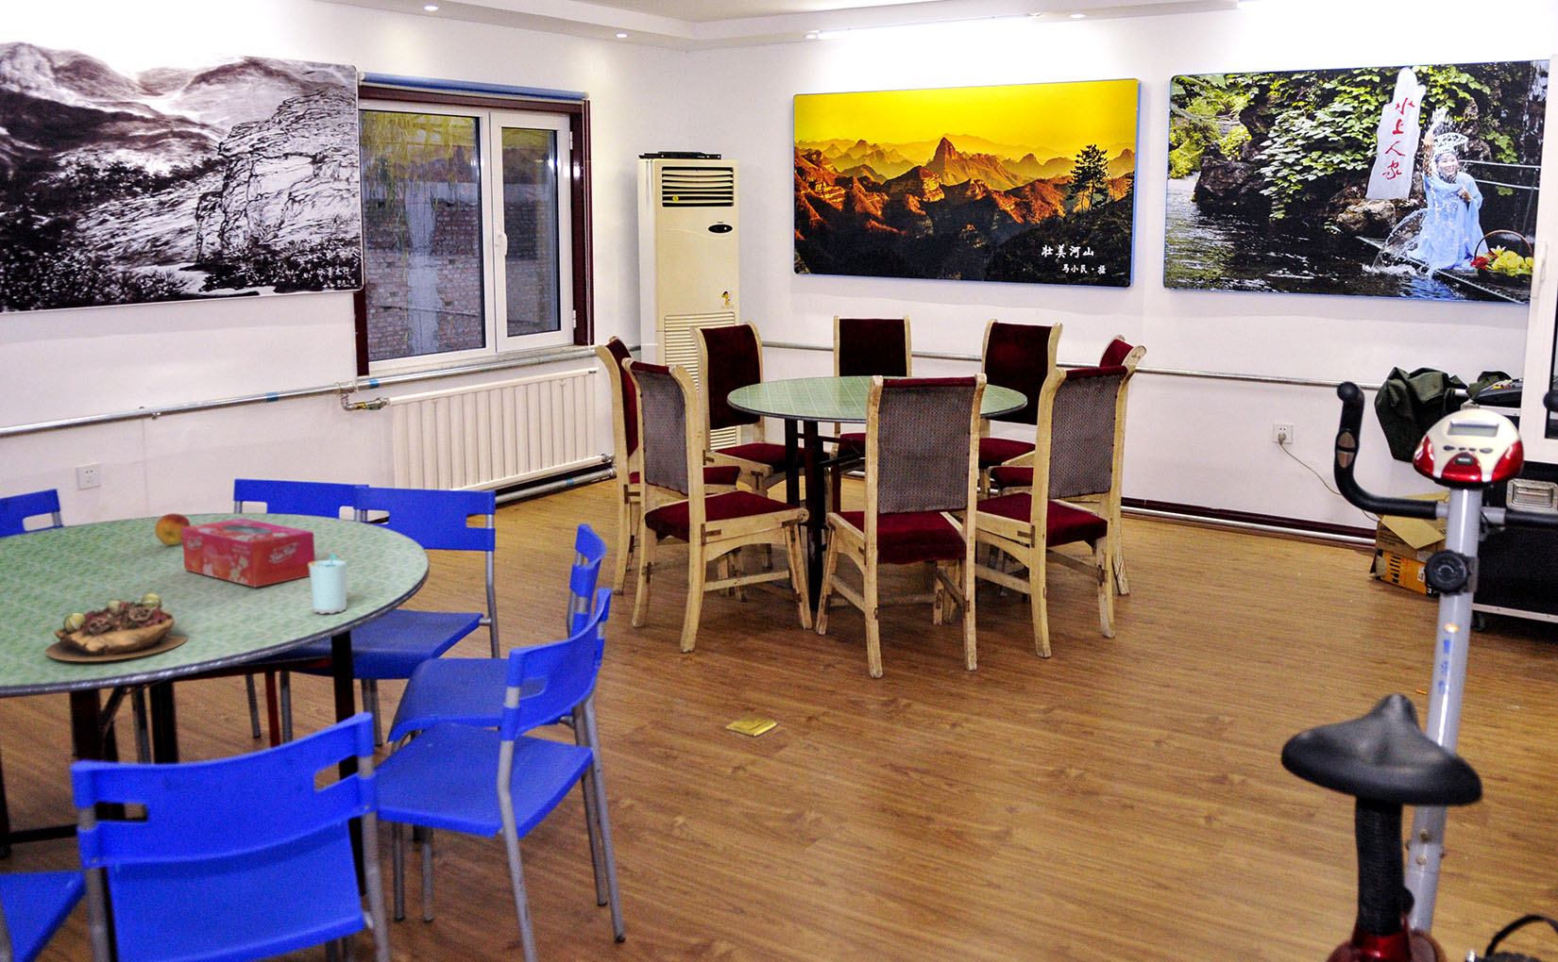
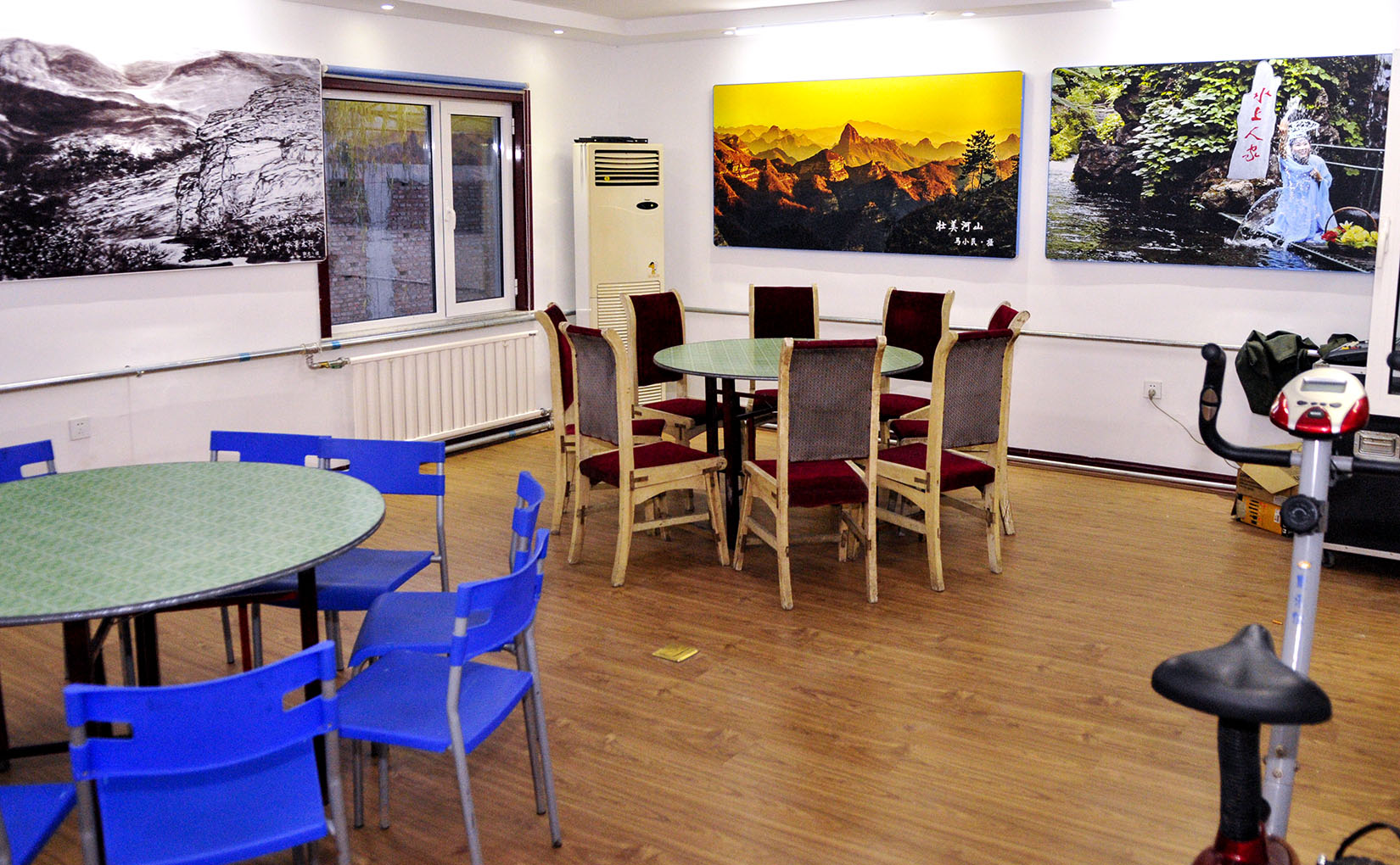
- succulent plant (116, 622)
- fruit (172, 529)
- tissue box (248, 551)
- cup (327, 581)
